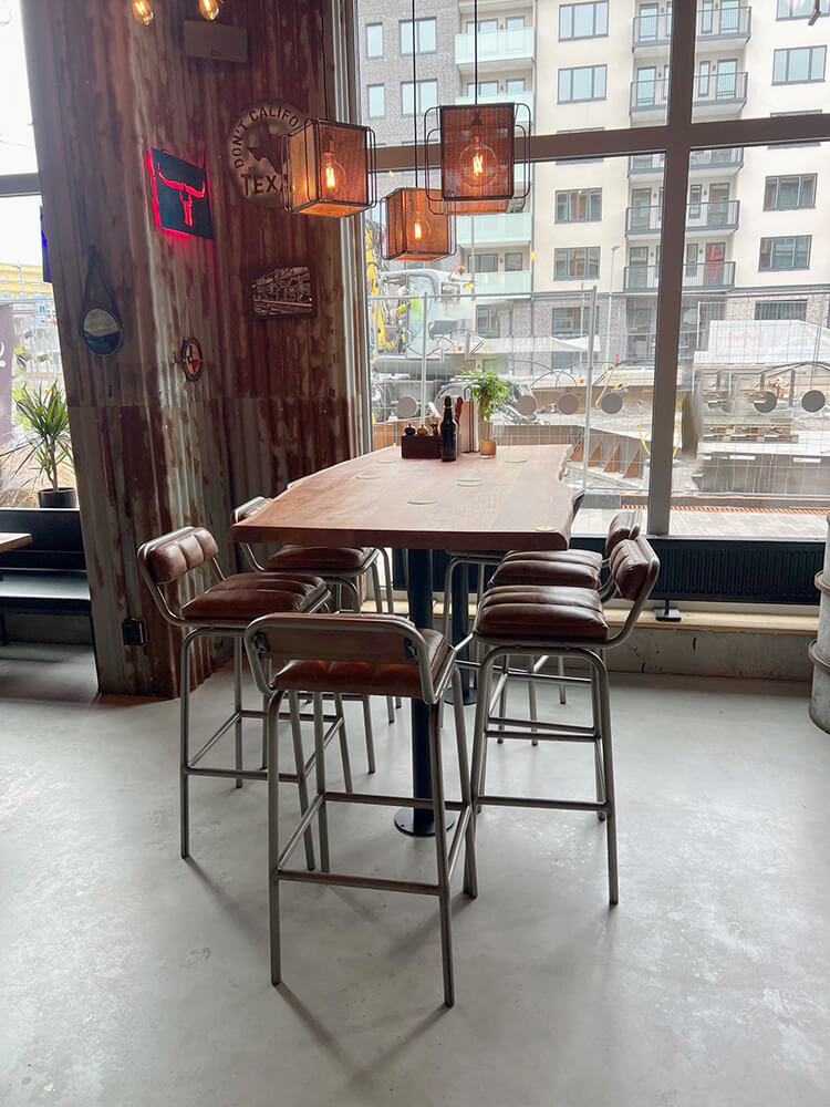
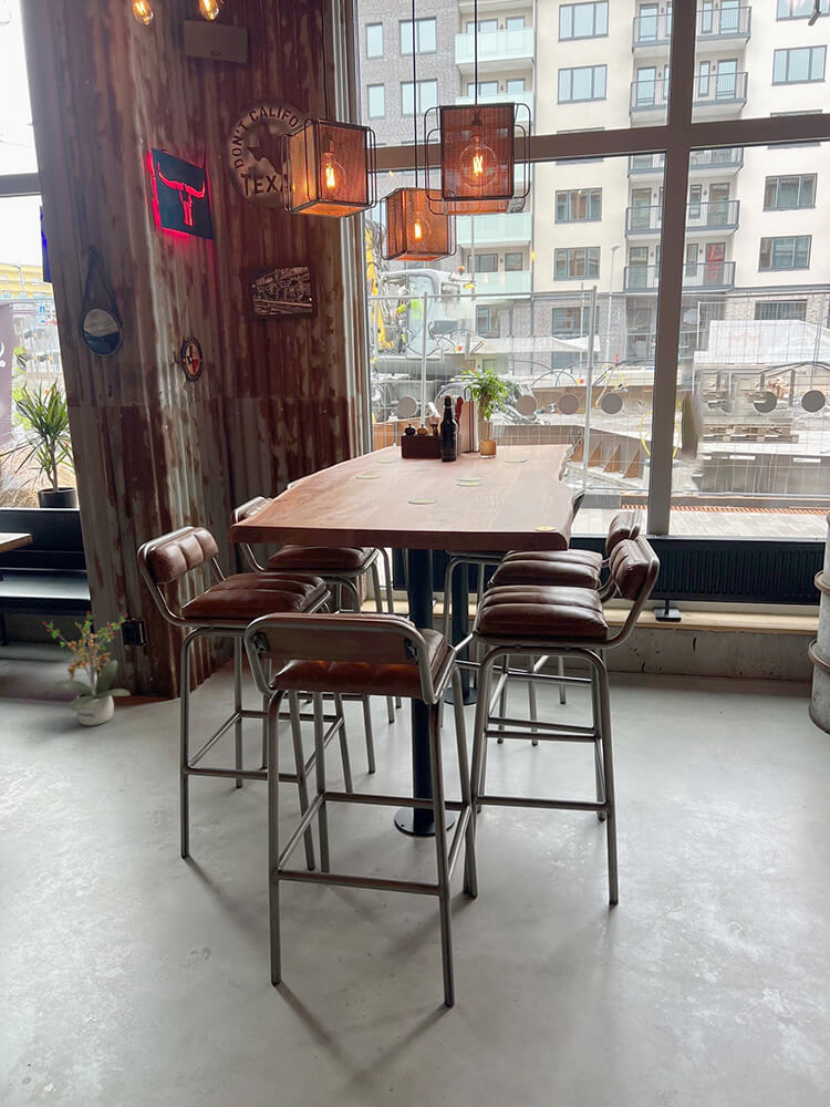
+ potted plant (89, 669)
